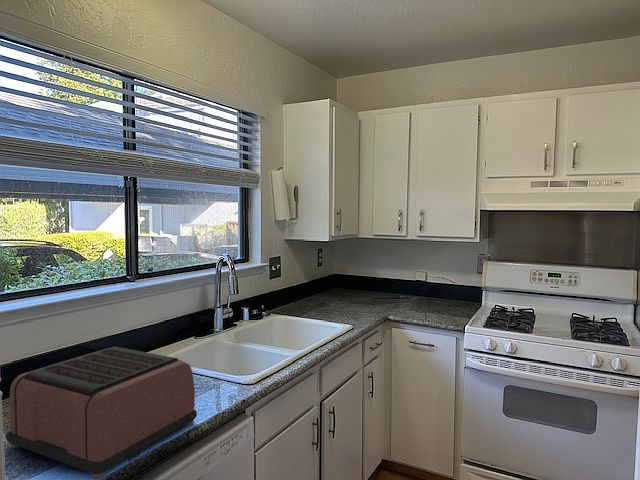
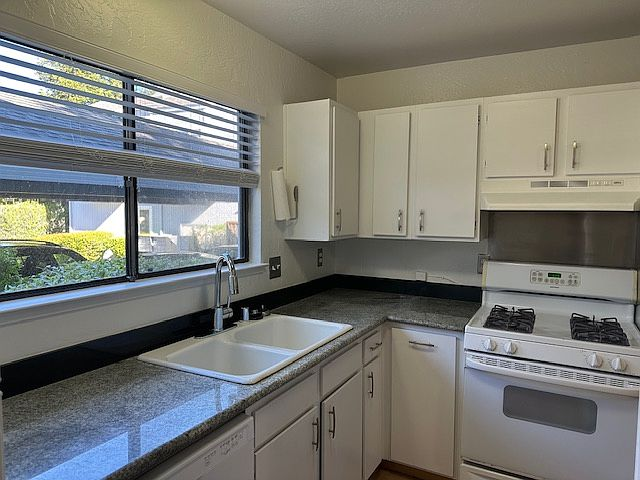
- toaster (102, 398)
